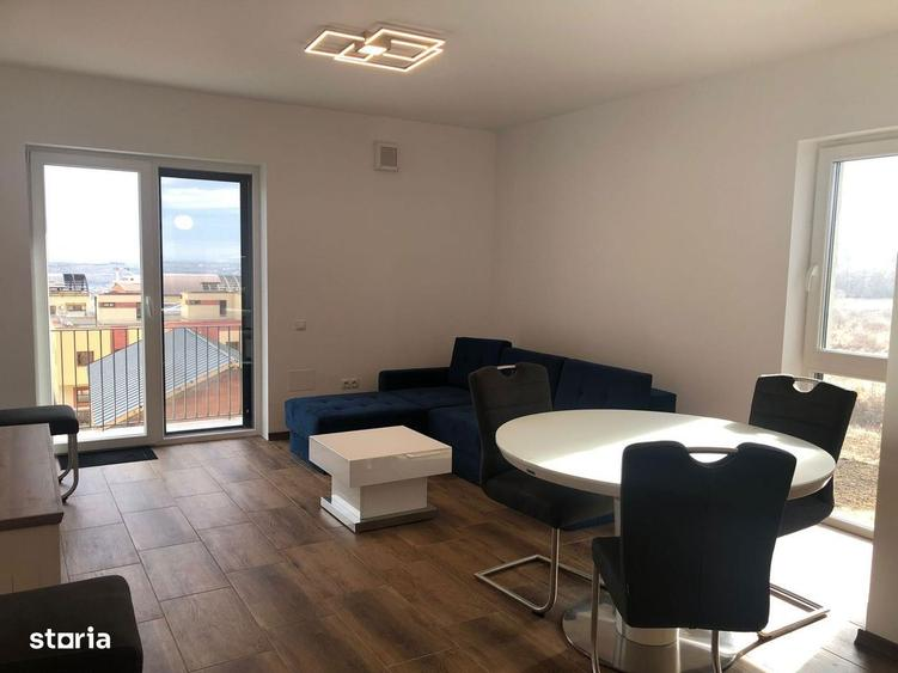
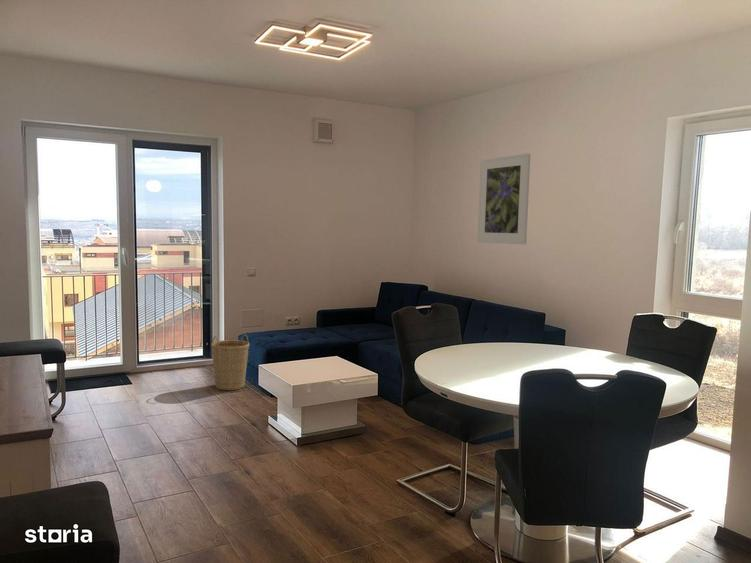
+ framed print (502, 200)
+ basket (230, 360)
